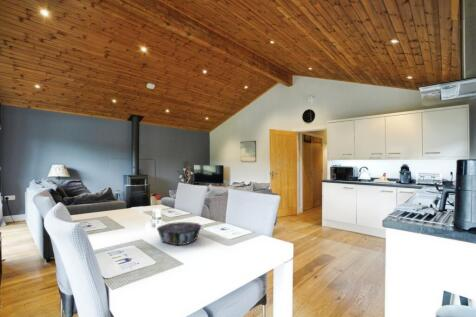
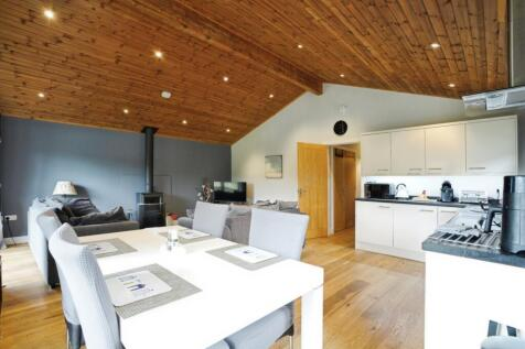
- decorative bowl (179, 233)
